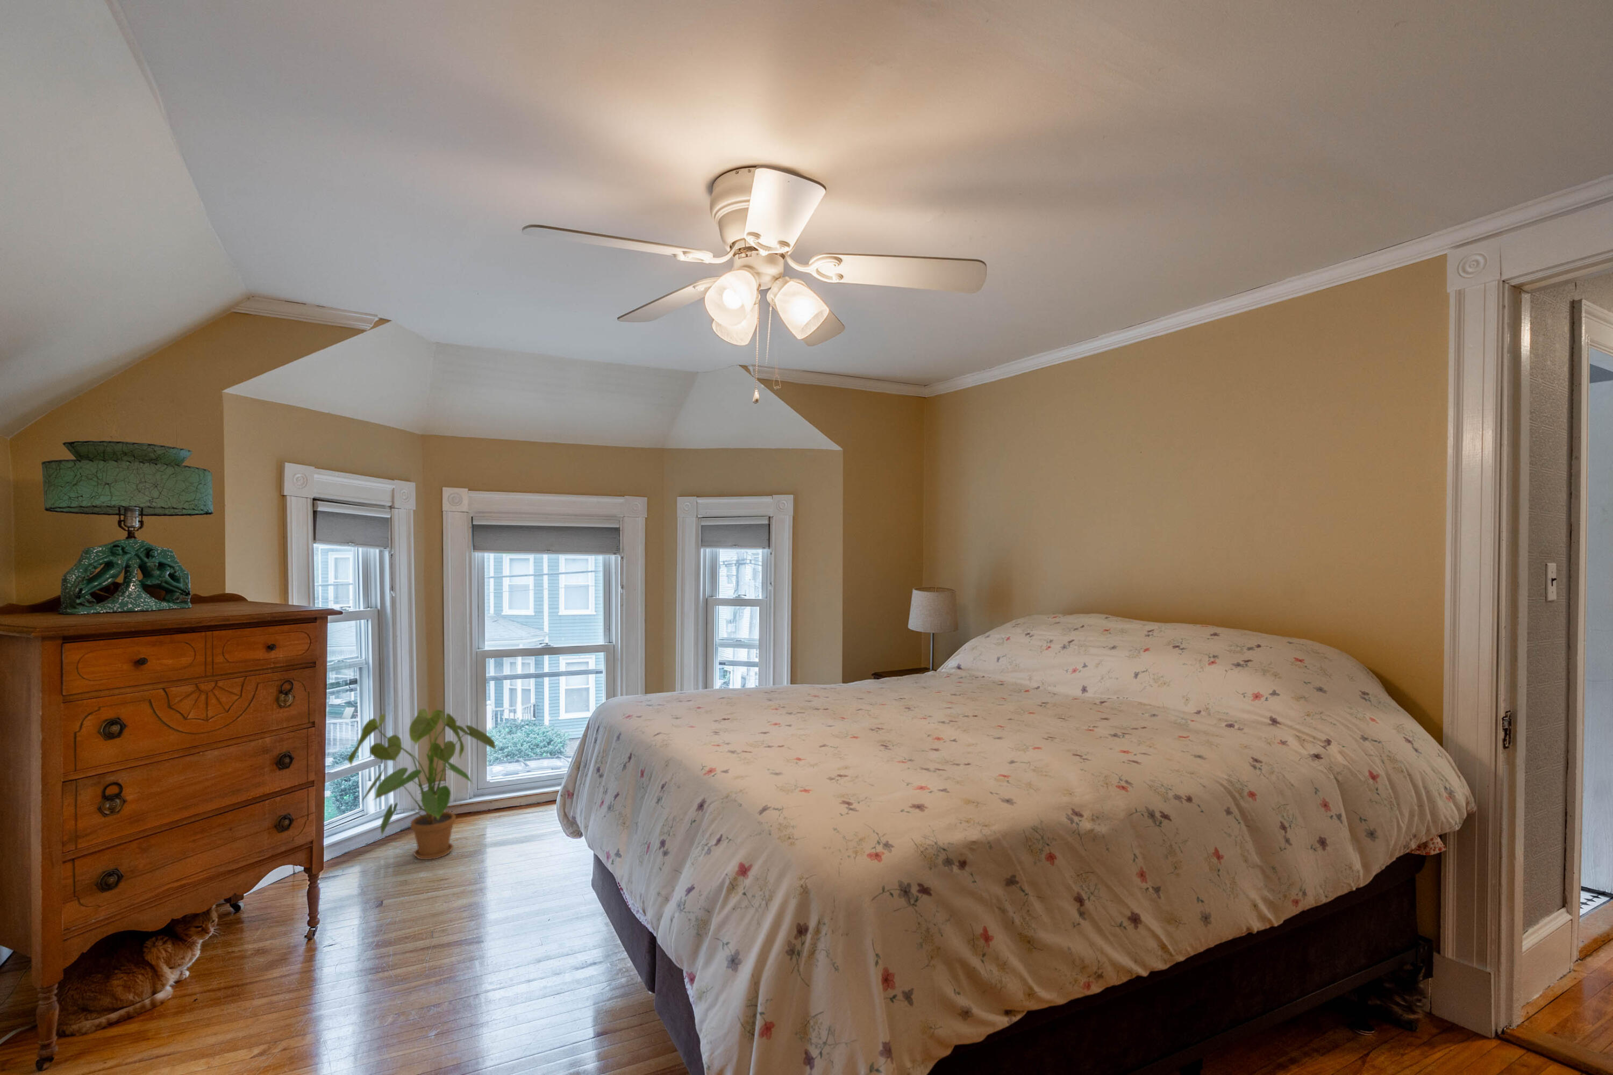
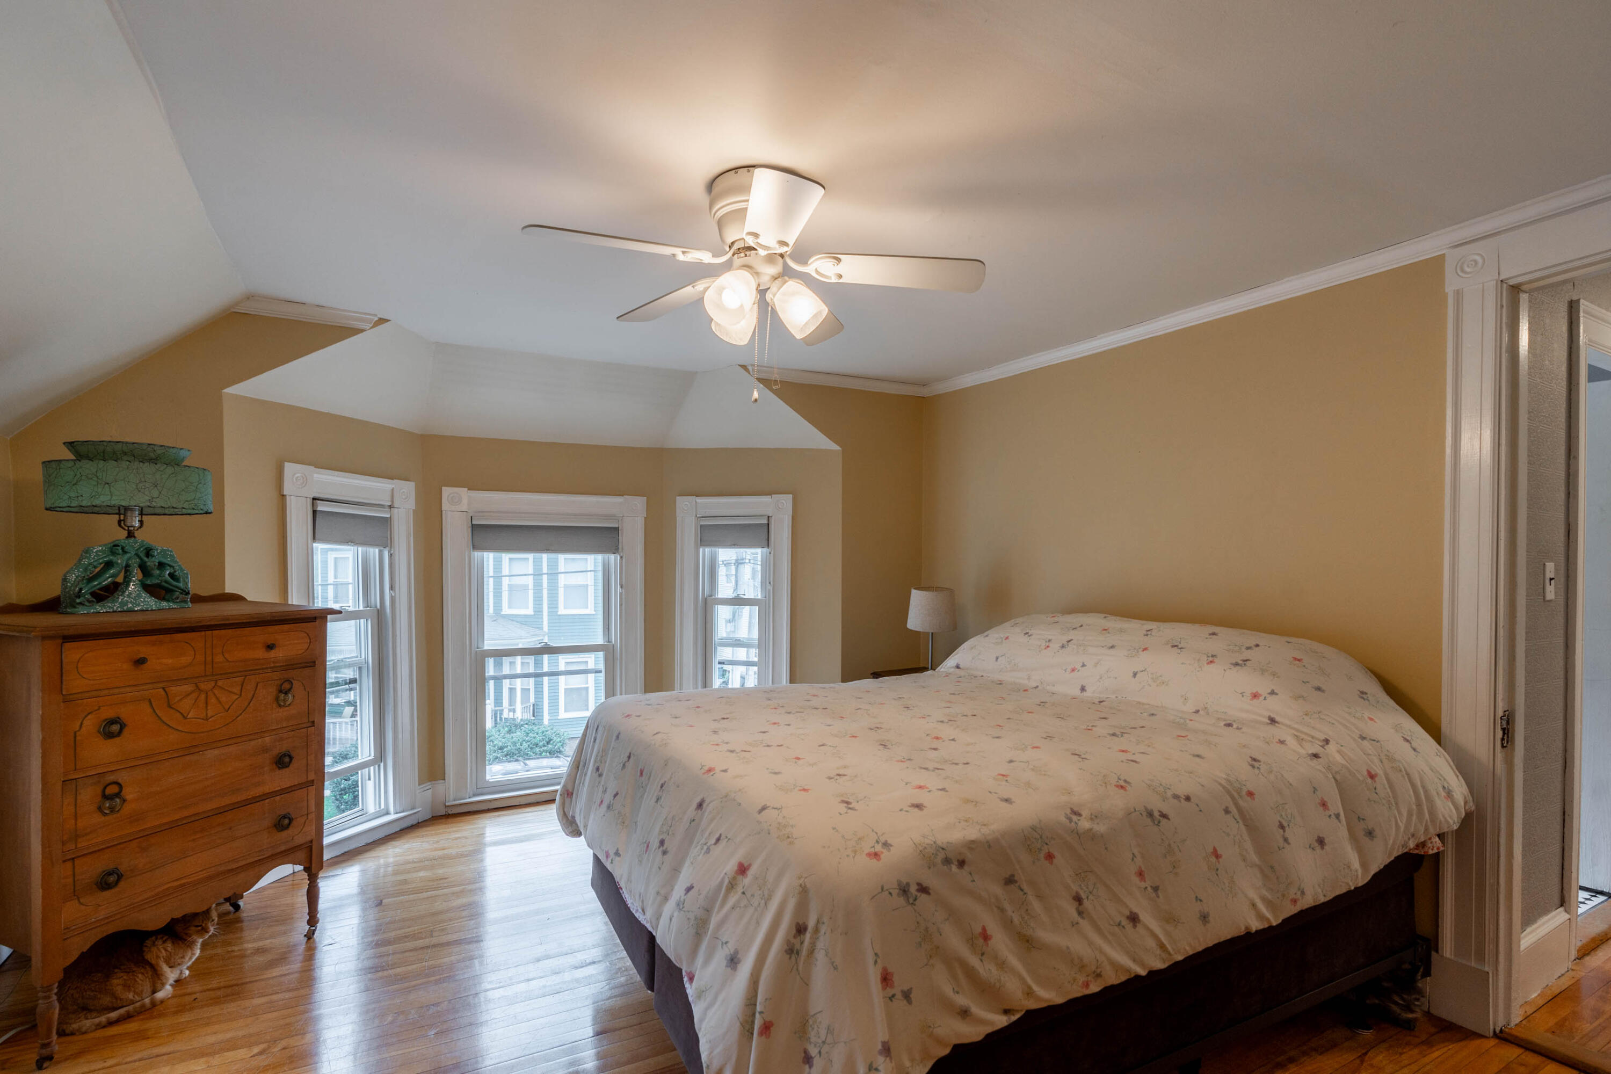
- house plant (426, 779)
